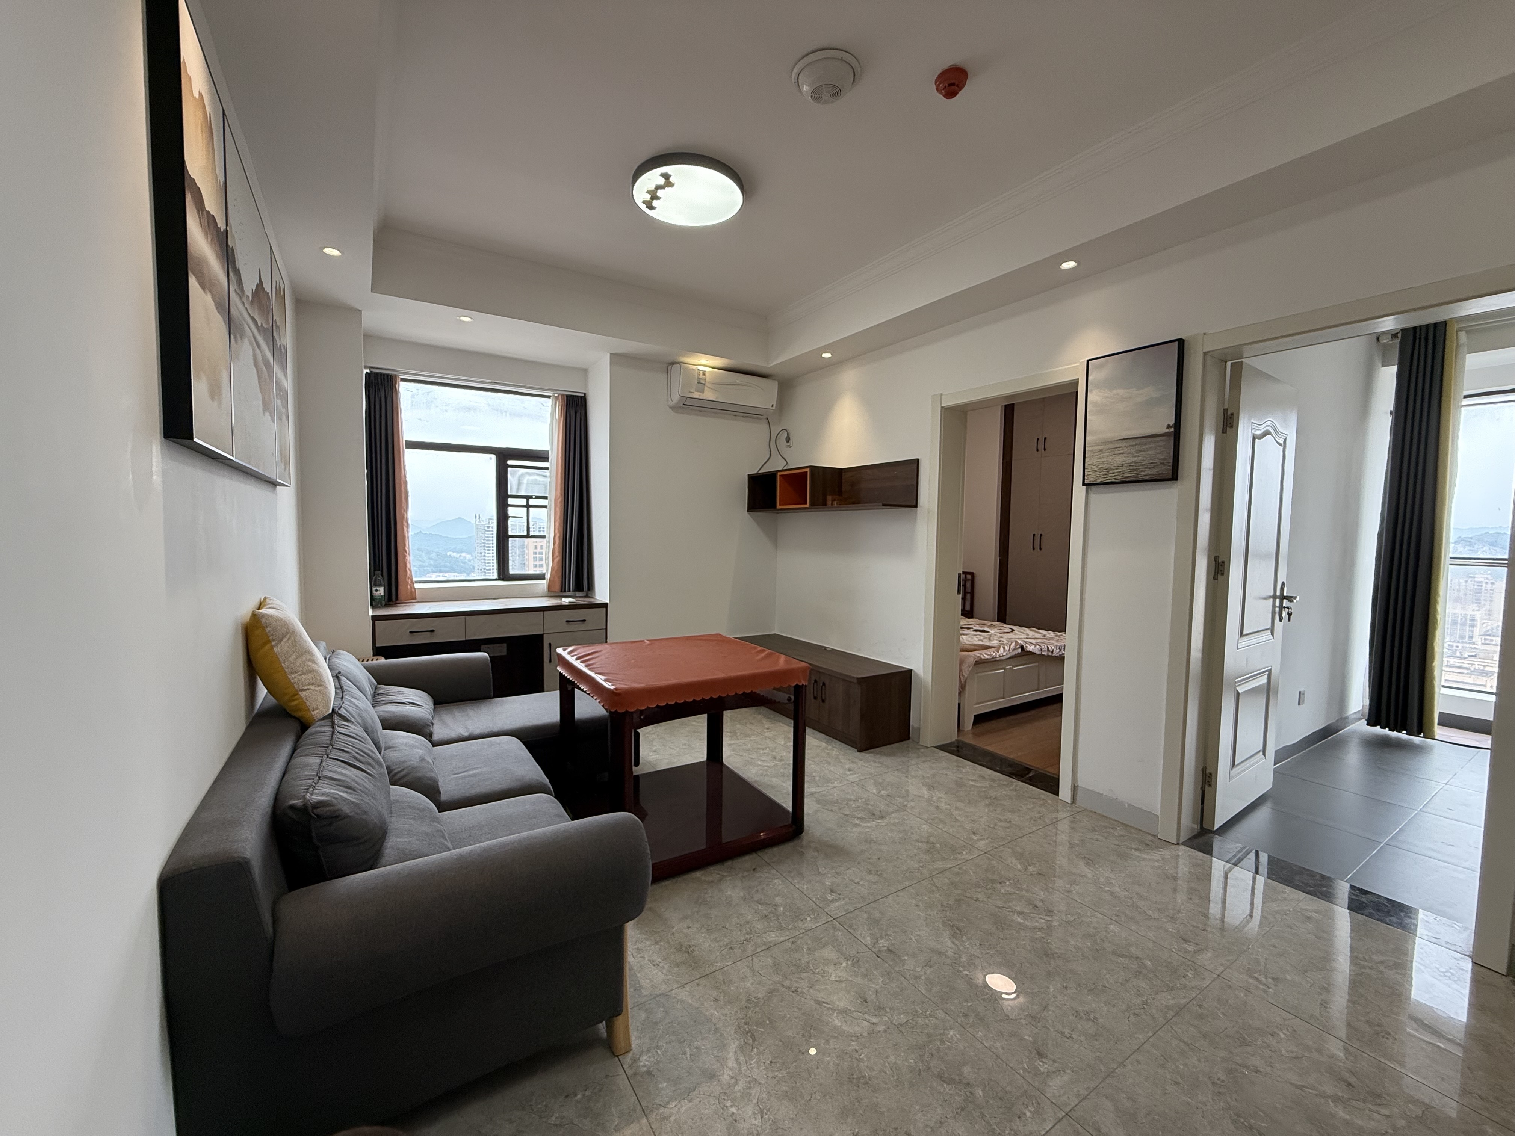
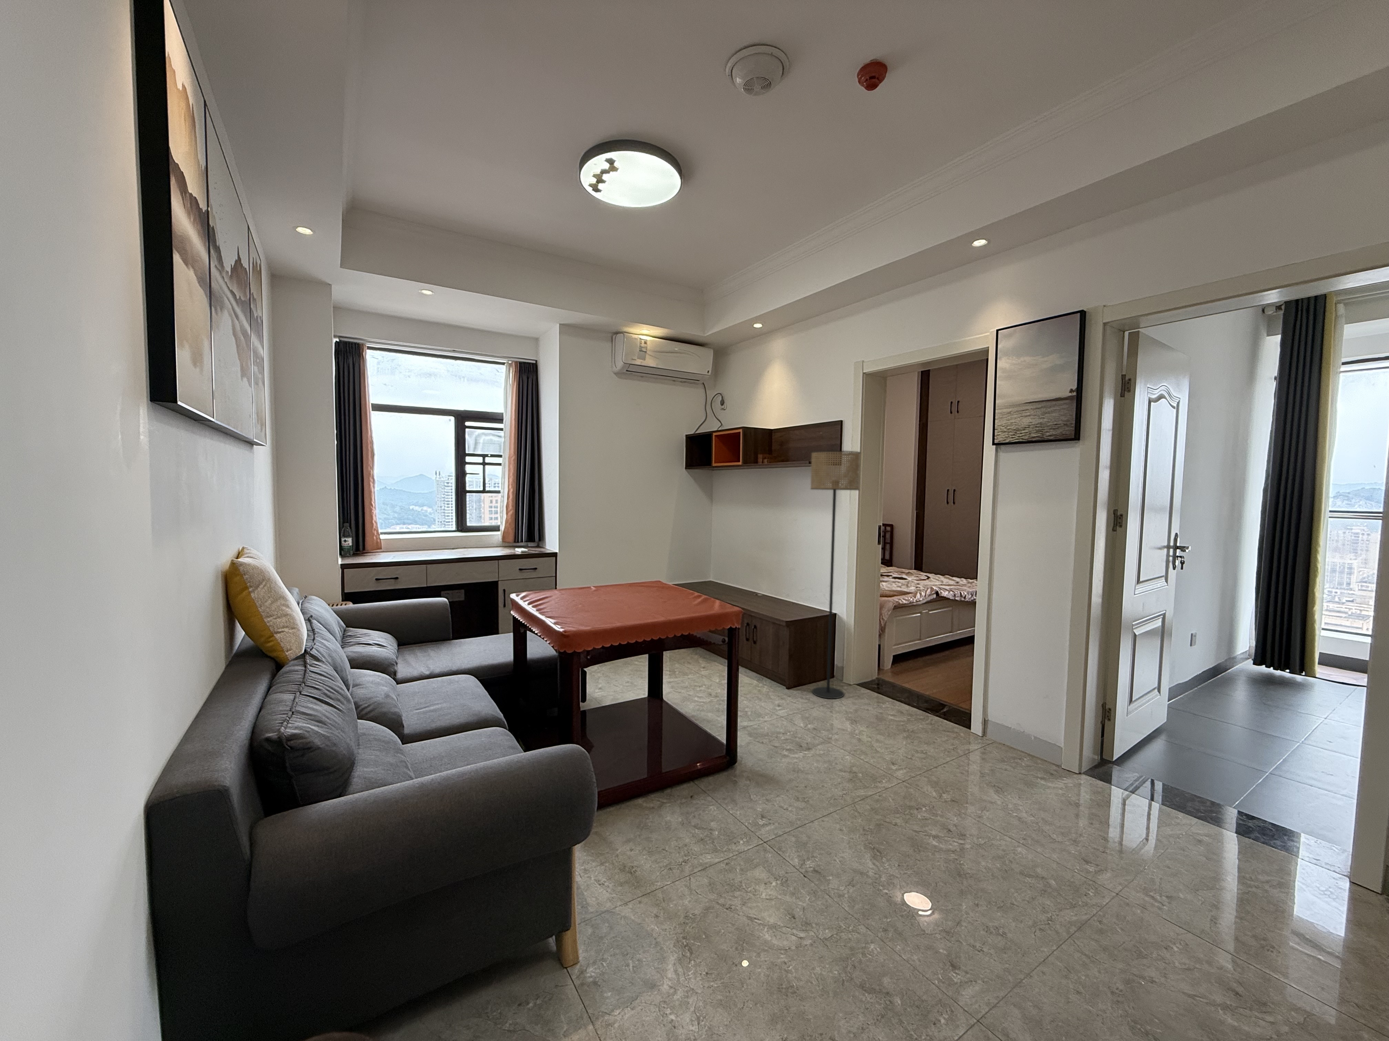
+ floor lamp (831, 574)
